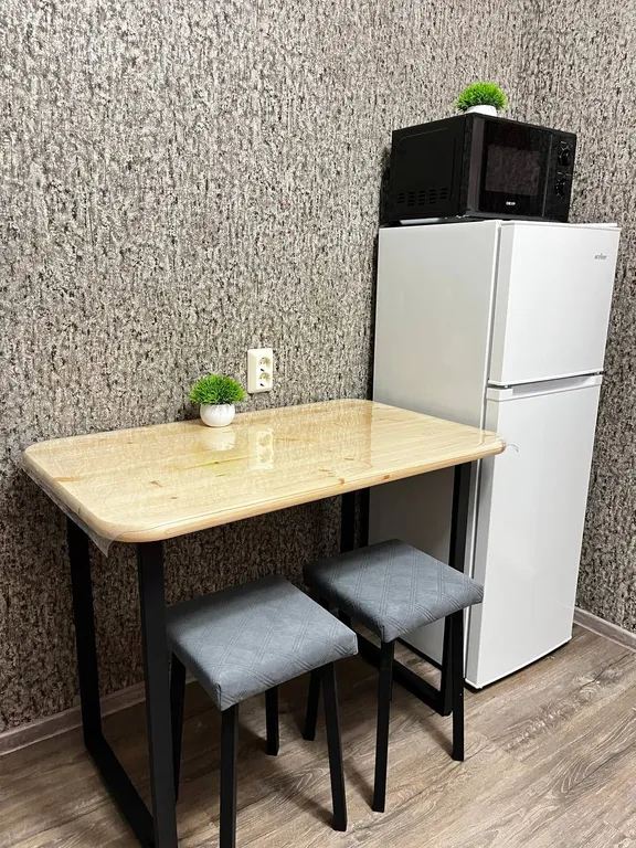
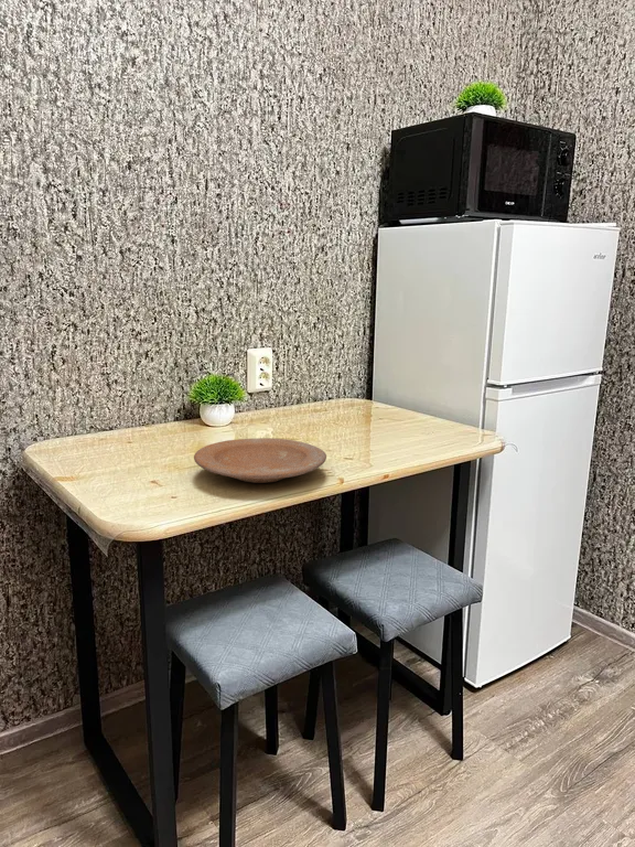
+ plate (260, 463)
